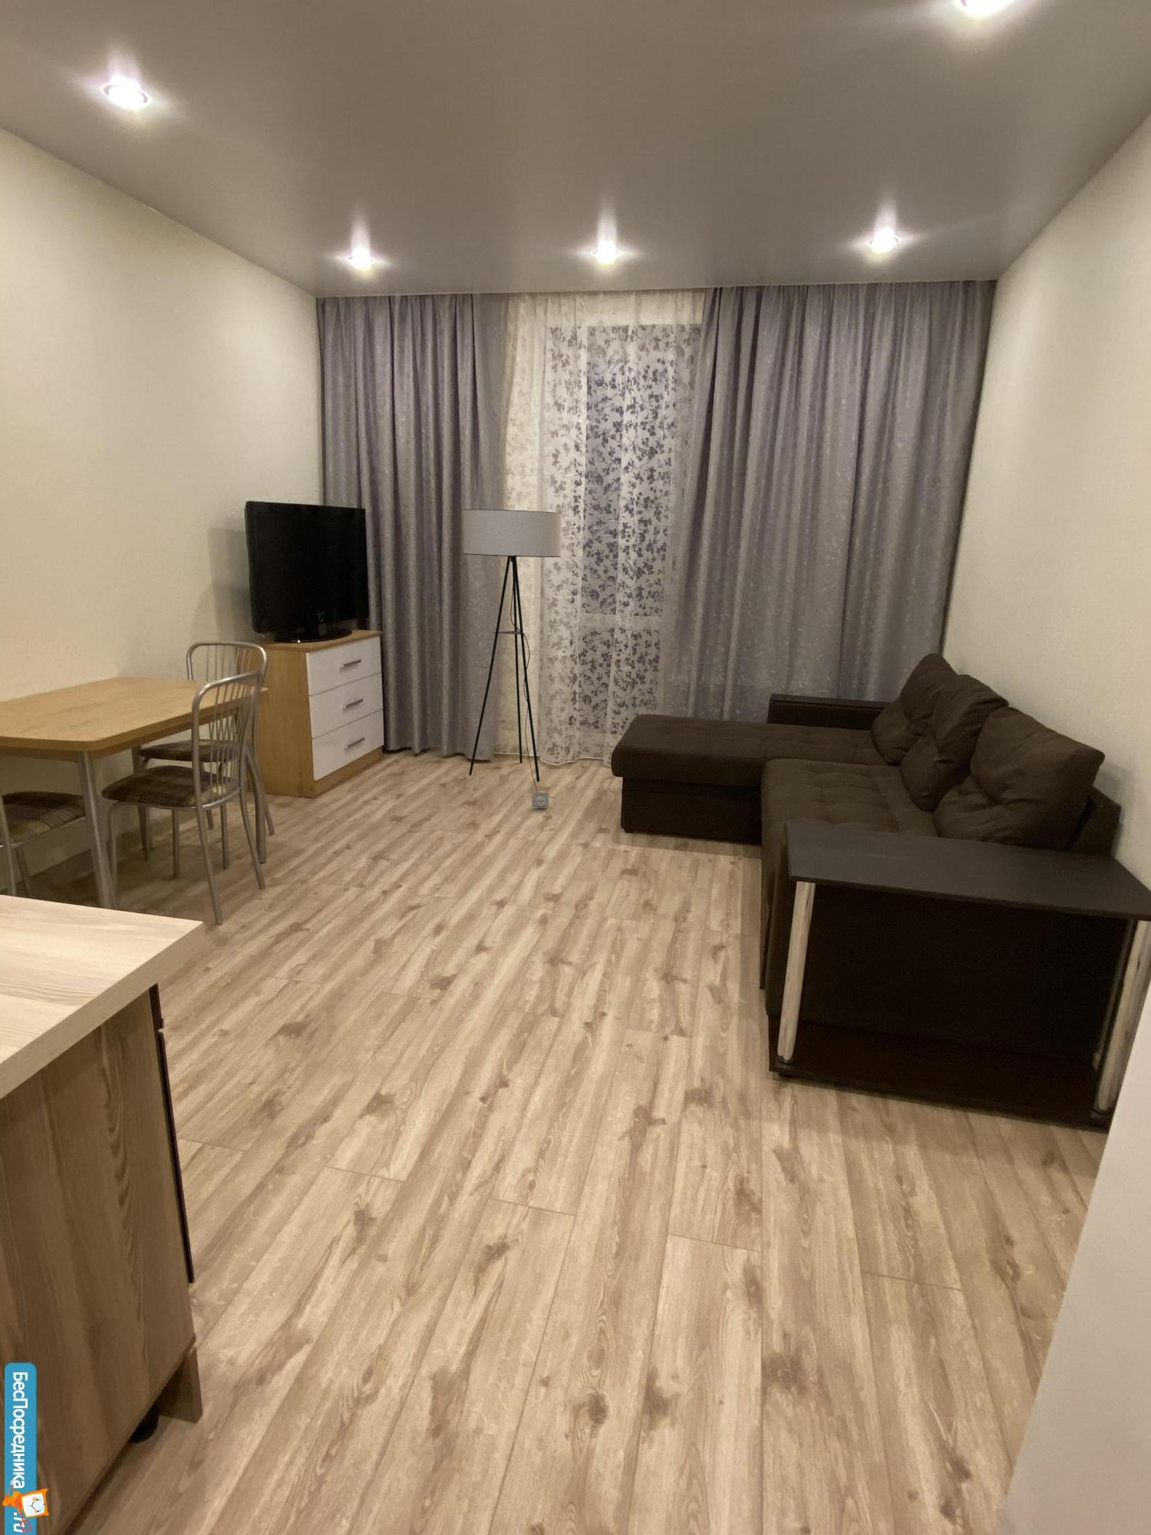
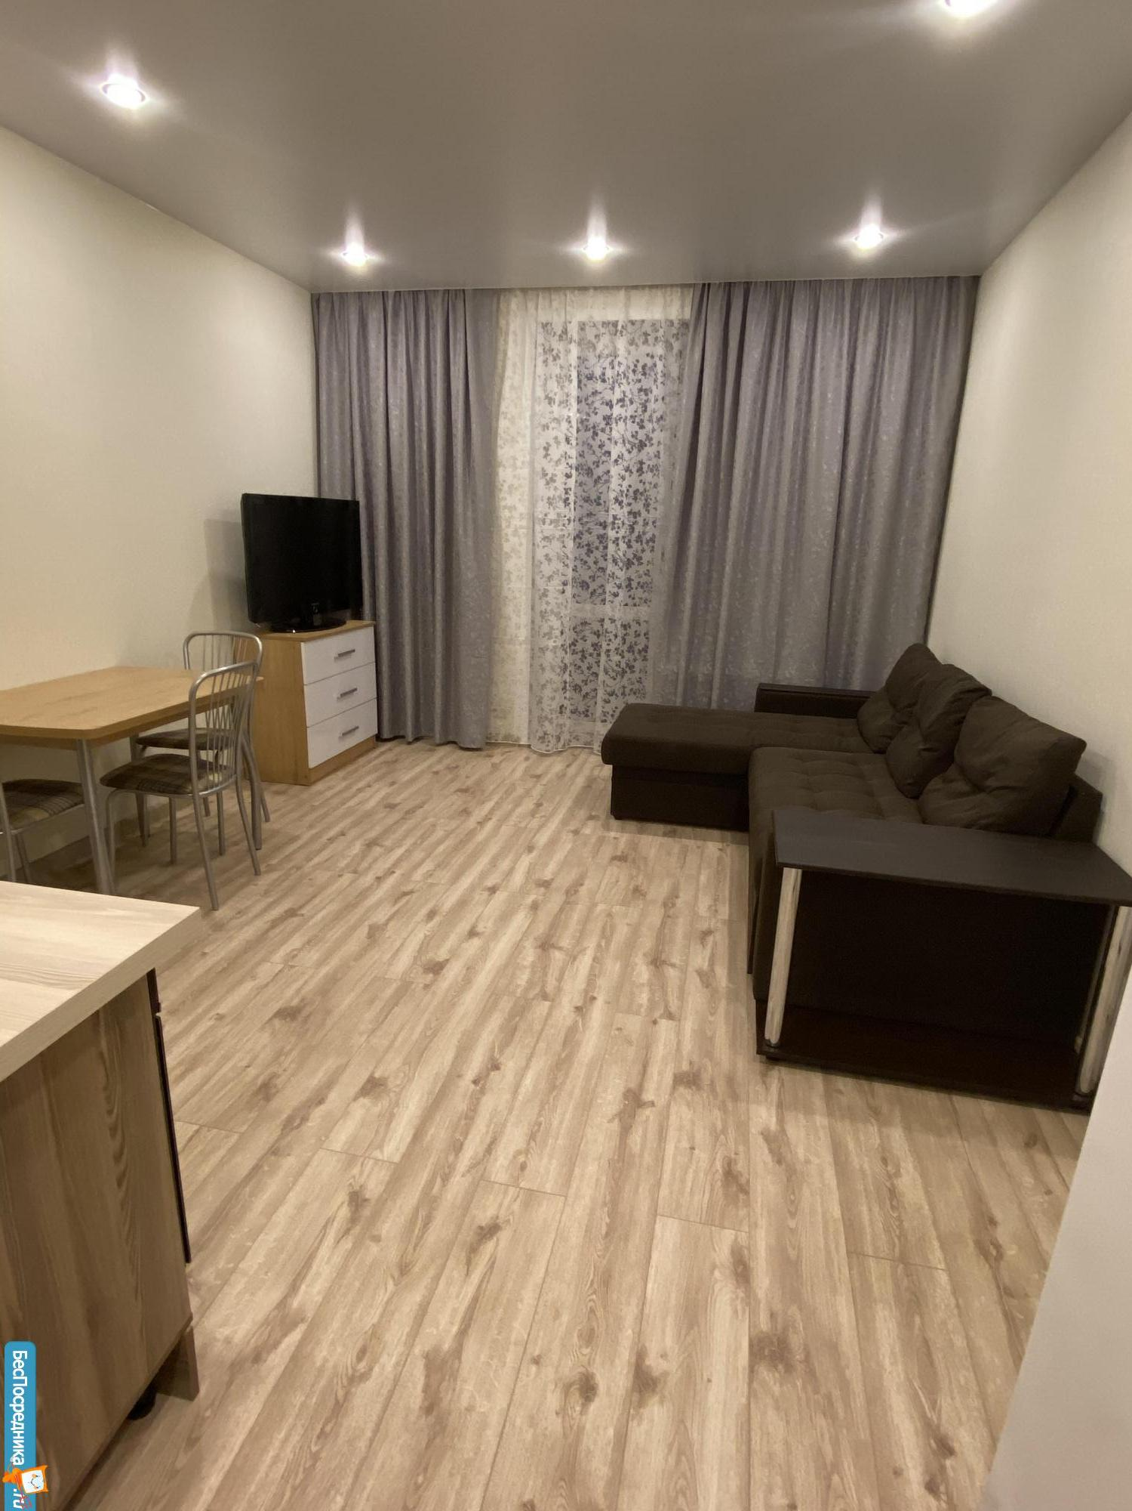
- floor lamp (515, 654)
